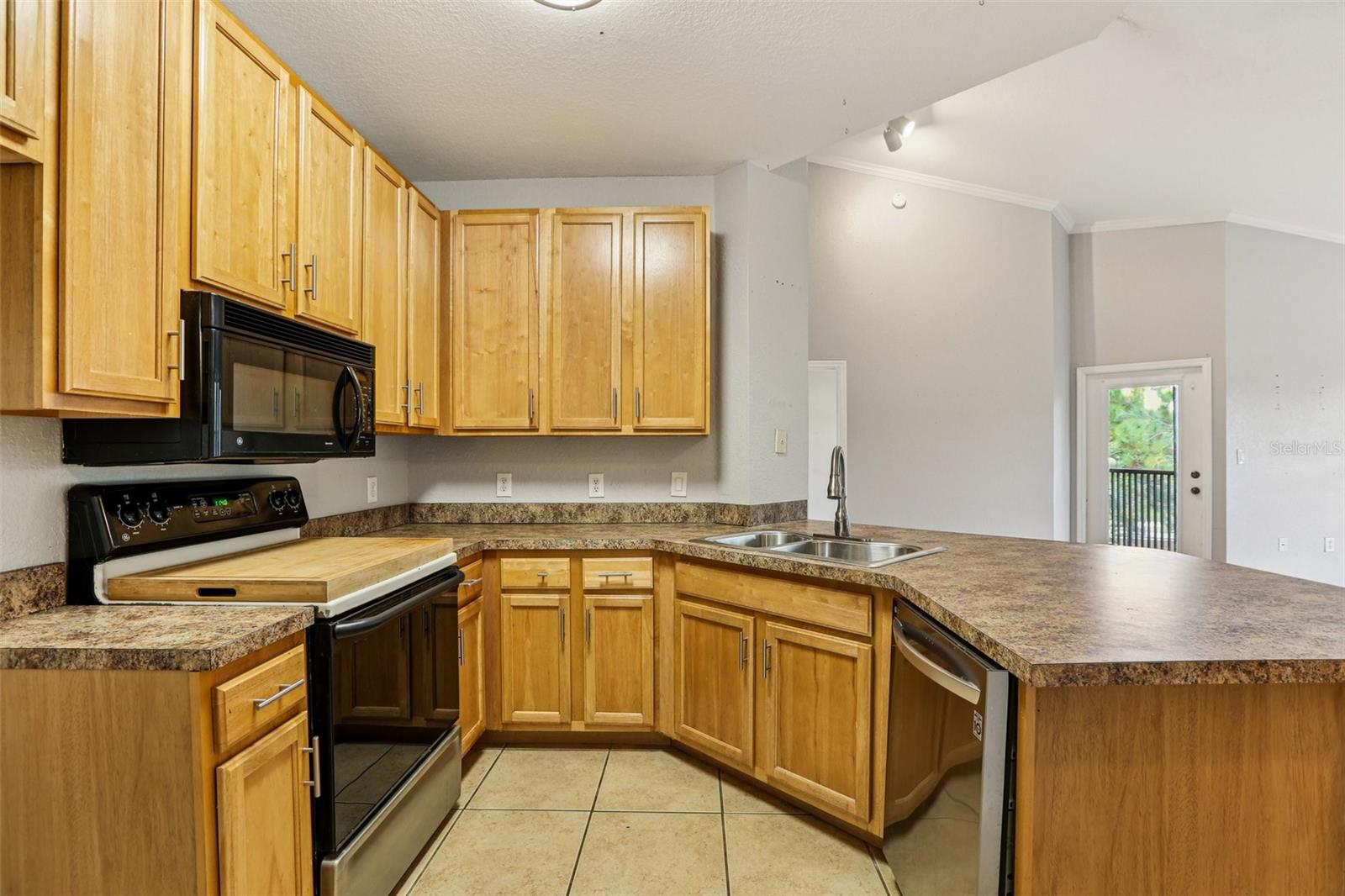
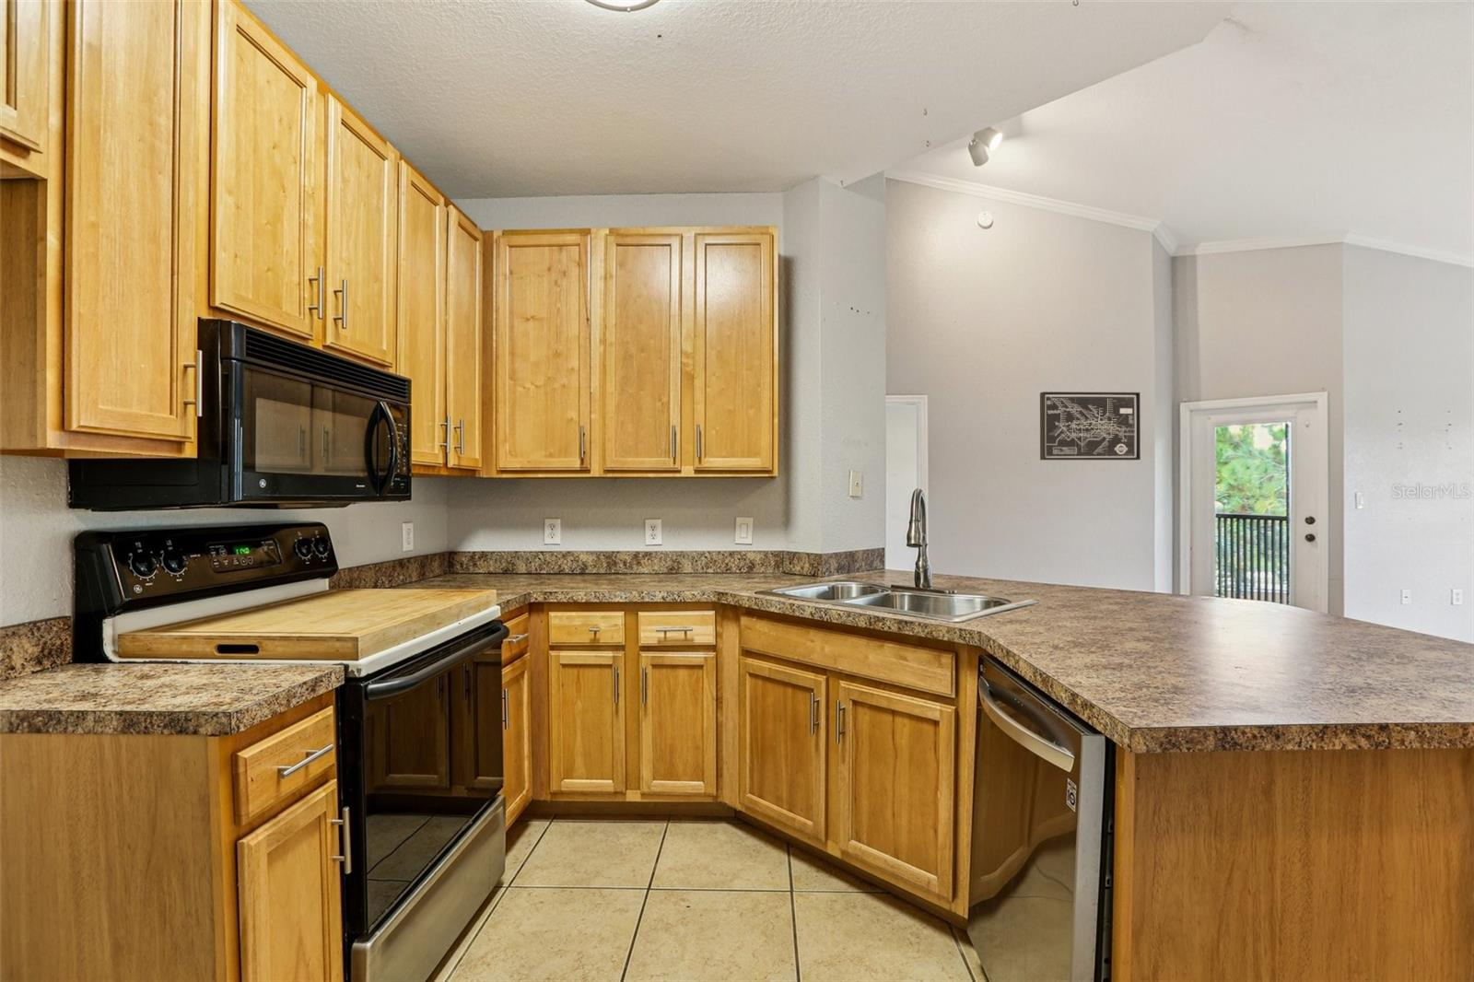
+ wall art (1089, 425)
